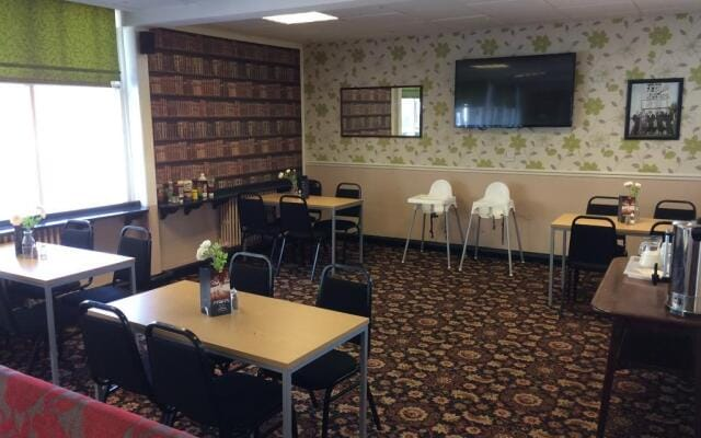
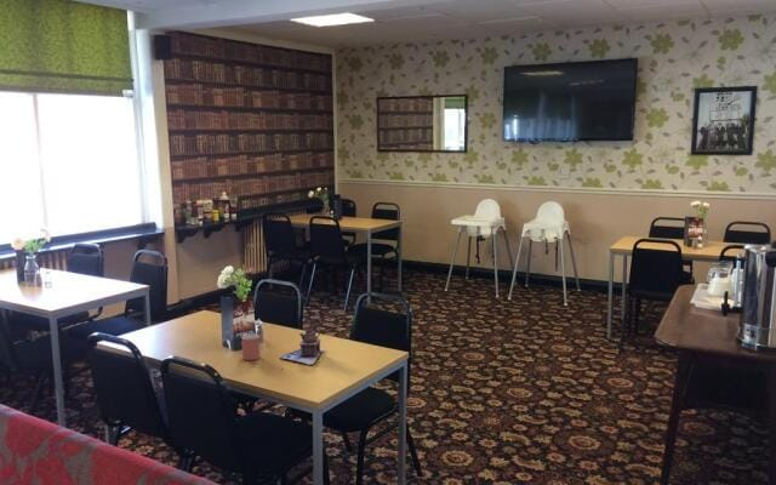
+ teapot (308, 342)
+ cup (253, 346)
